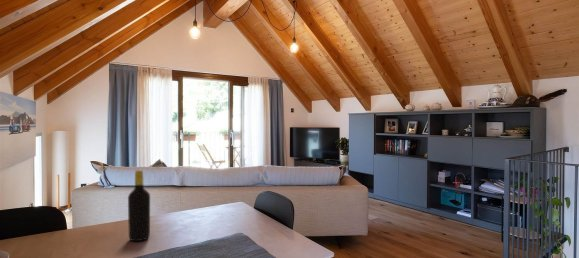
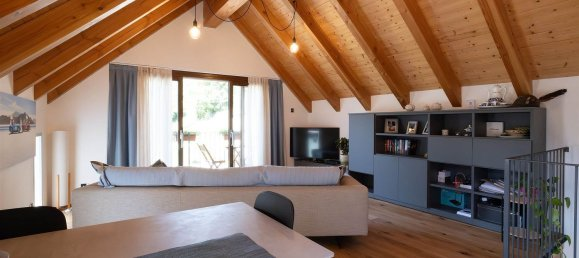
- bottle (139, 204)
